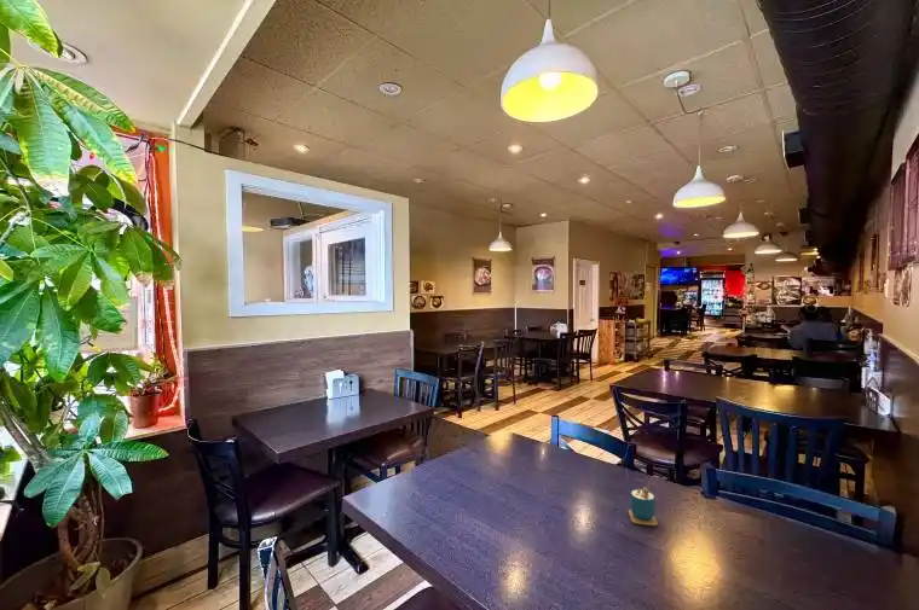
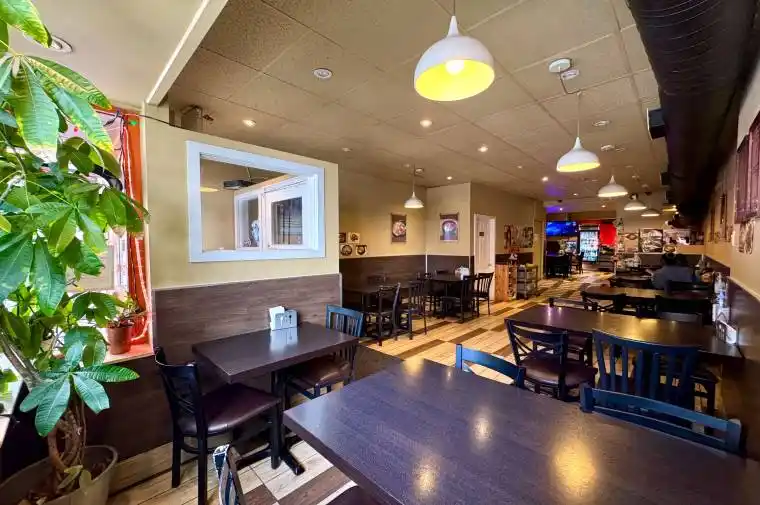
- cup (642, 498)
